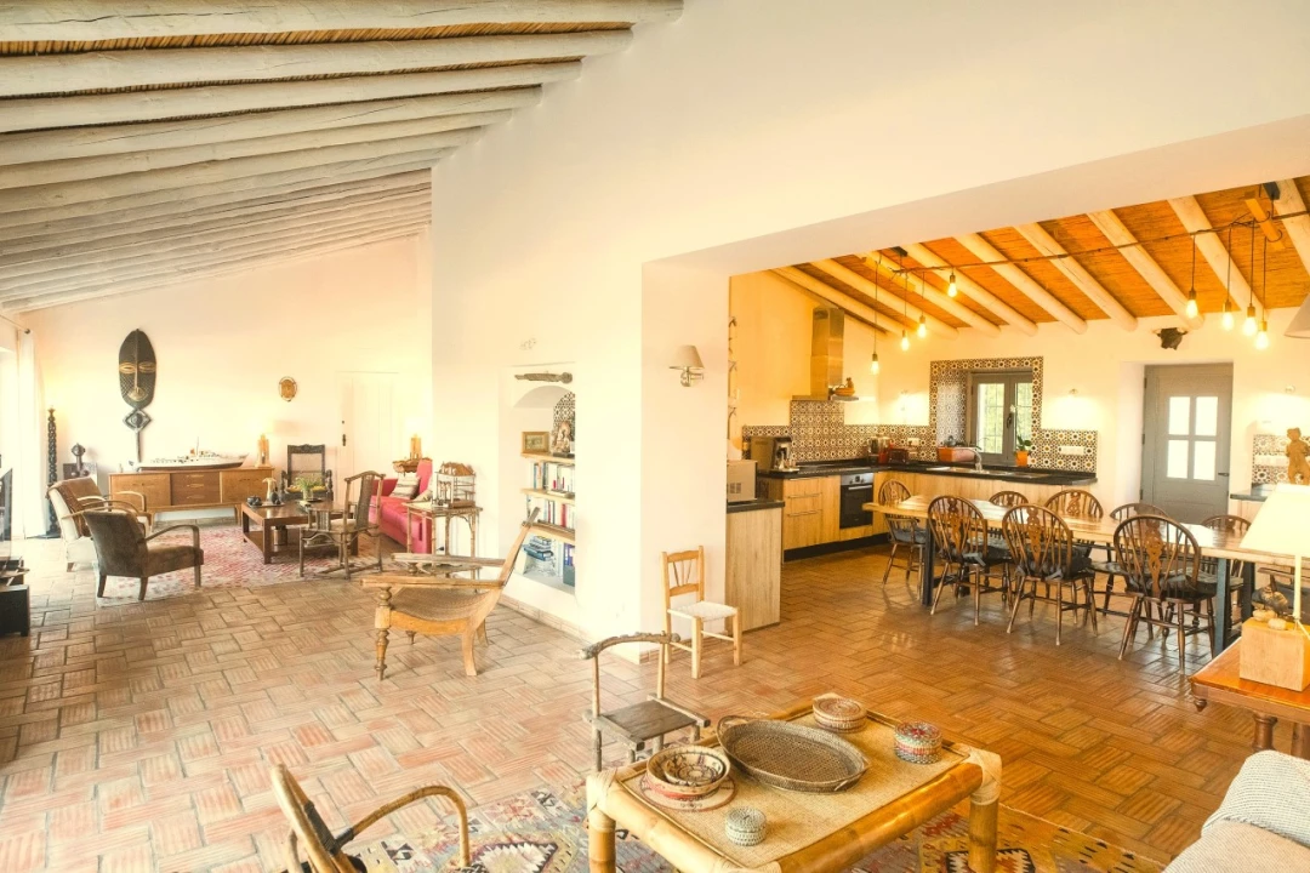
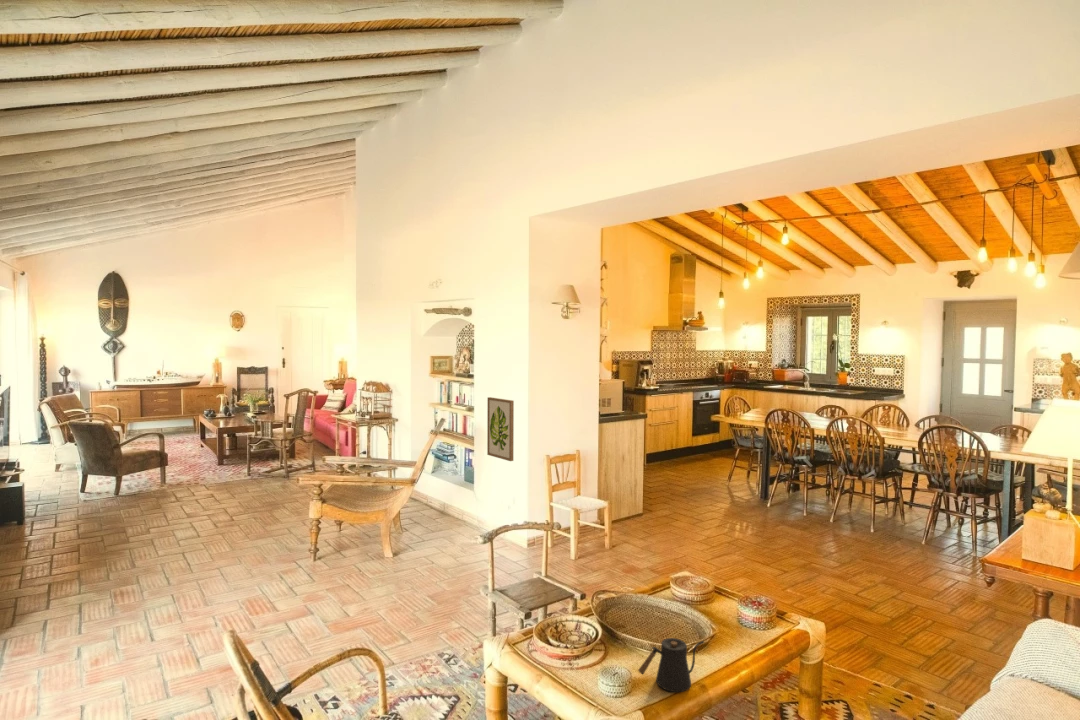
+ wall art (500, 428)
+ kettle (671, 663)
